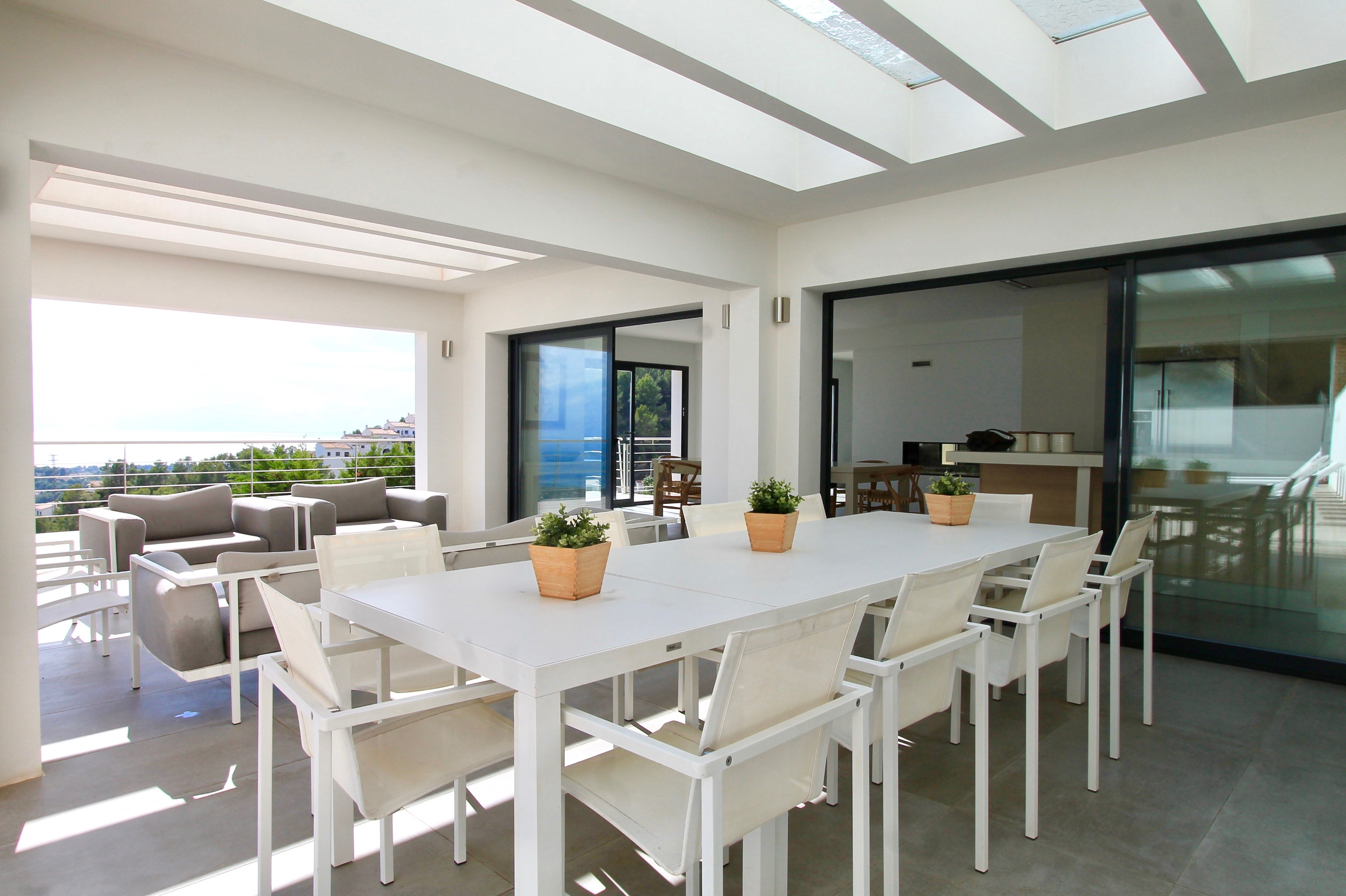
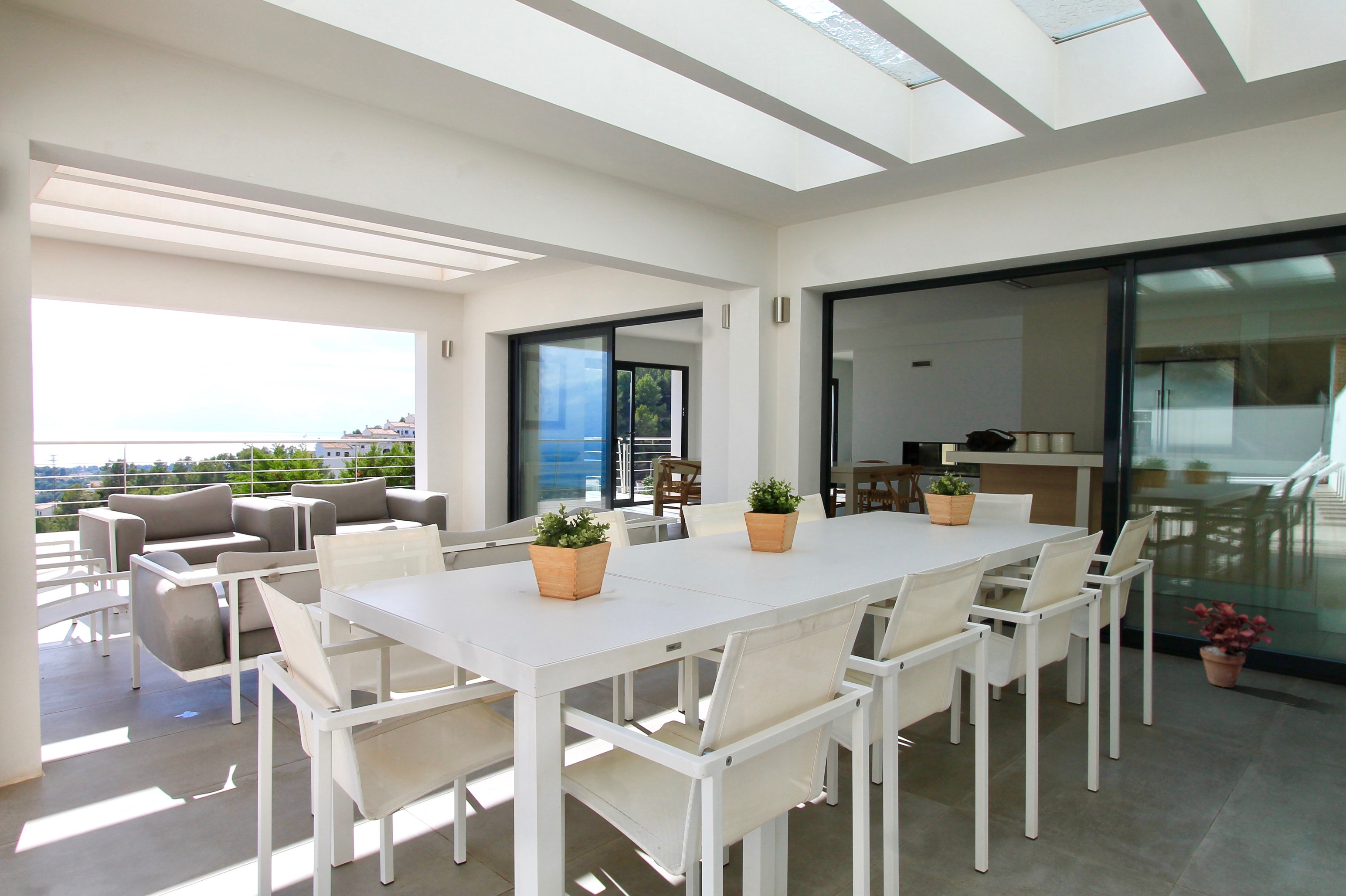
+ potted plant (1229, 645)
